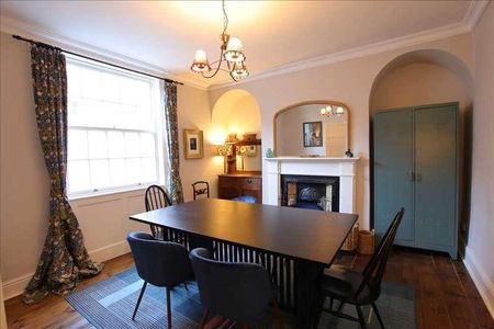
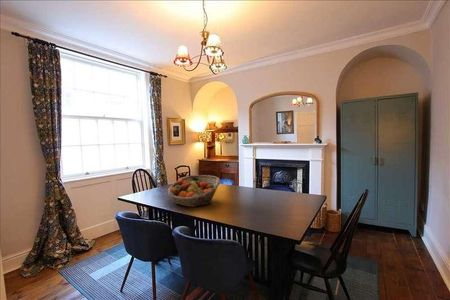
+ fruit basket (194, 189)
